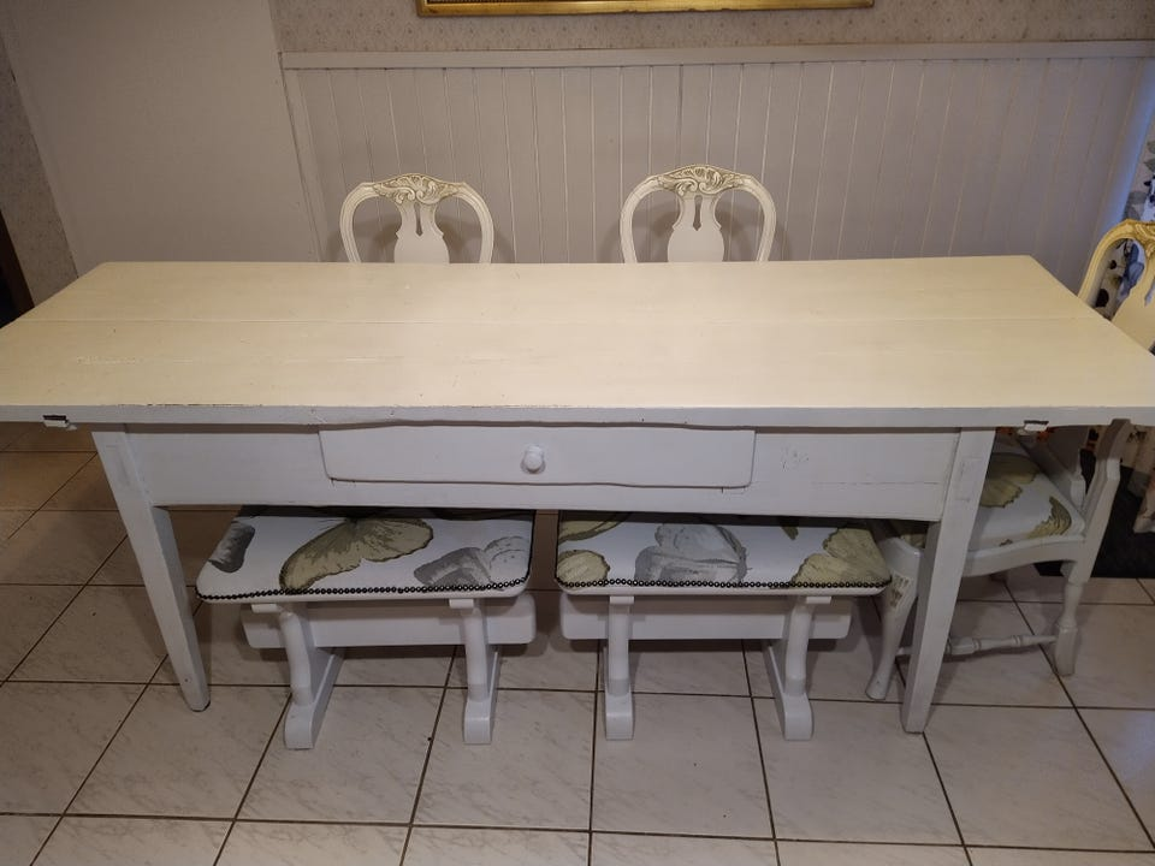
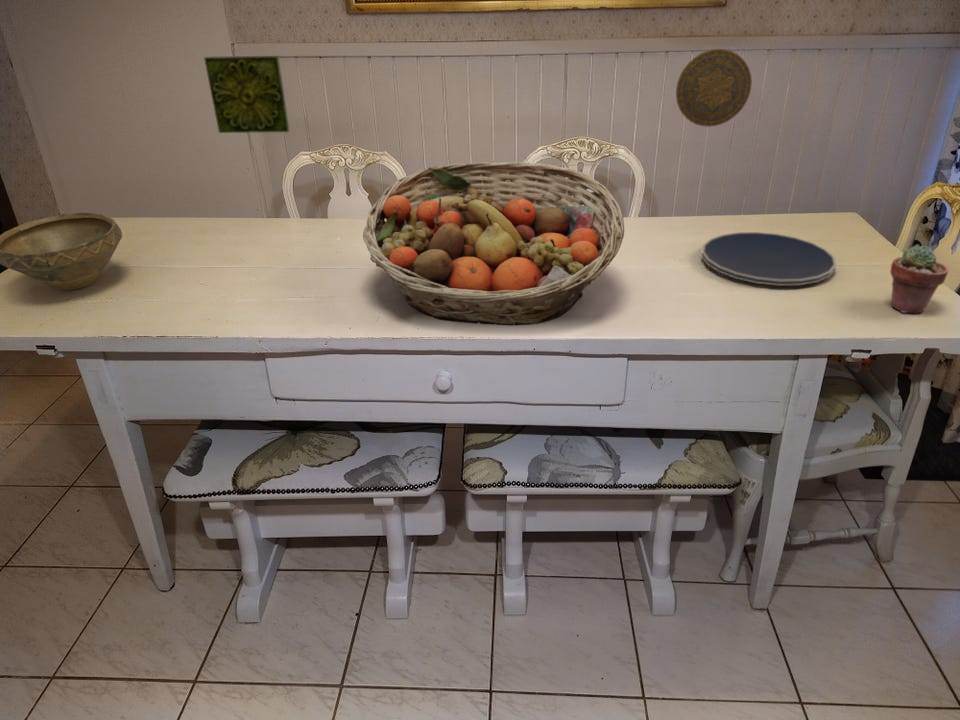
+ plate (766, 259)
+ decorative tile (248, 95)
+ fruit basket (491, 240)
+ bowl (64, 257)
+ decorative plate (714, 89)
+ potted succulent (916, 277)
